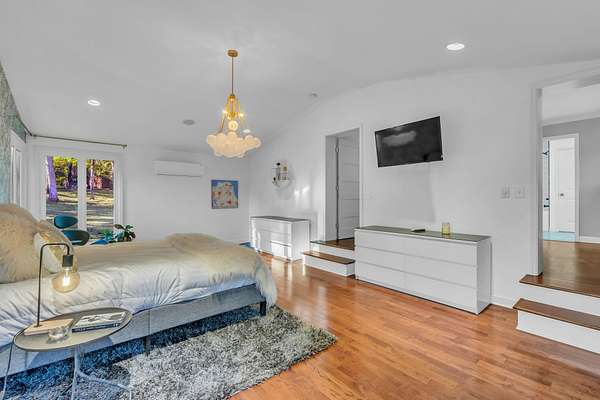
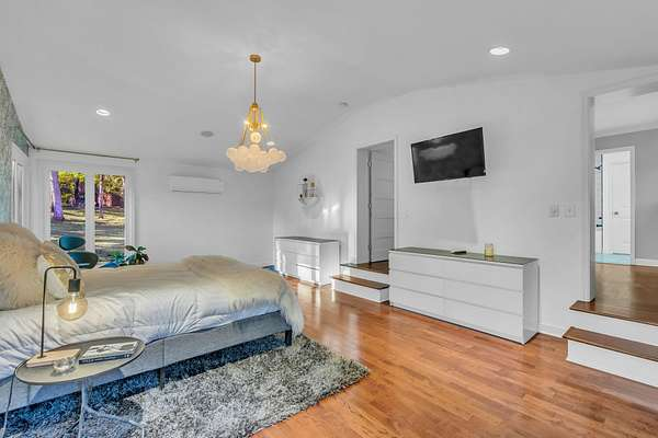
- wall art (225, 194)
